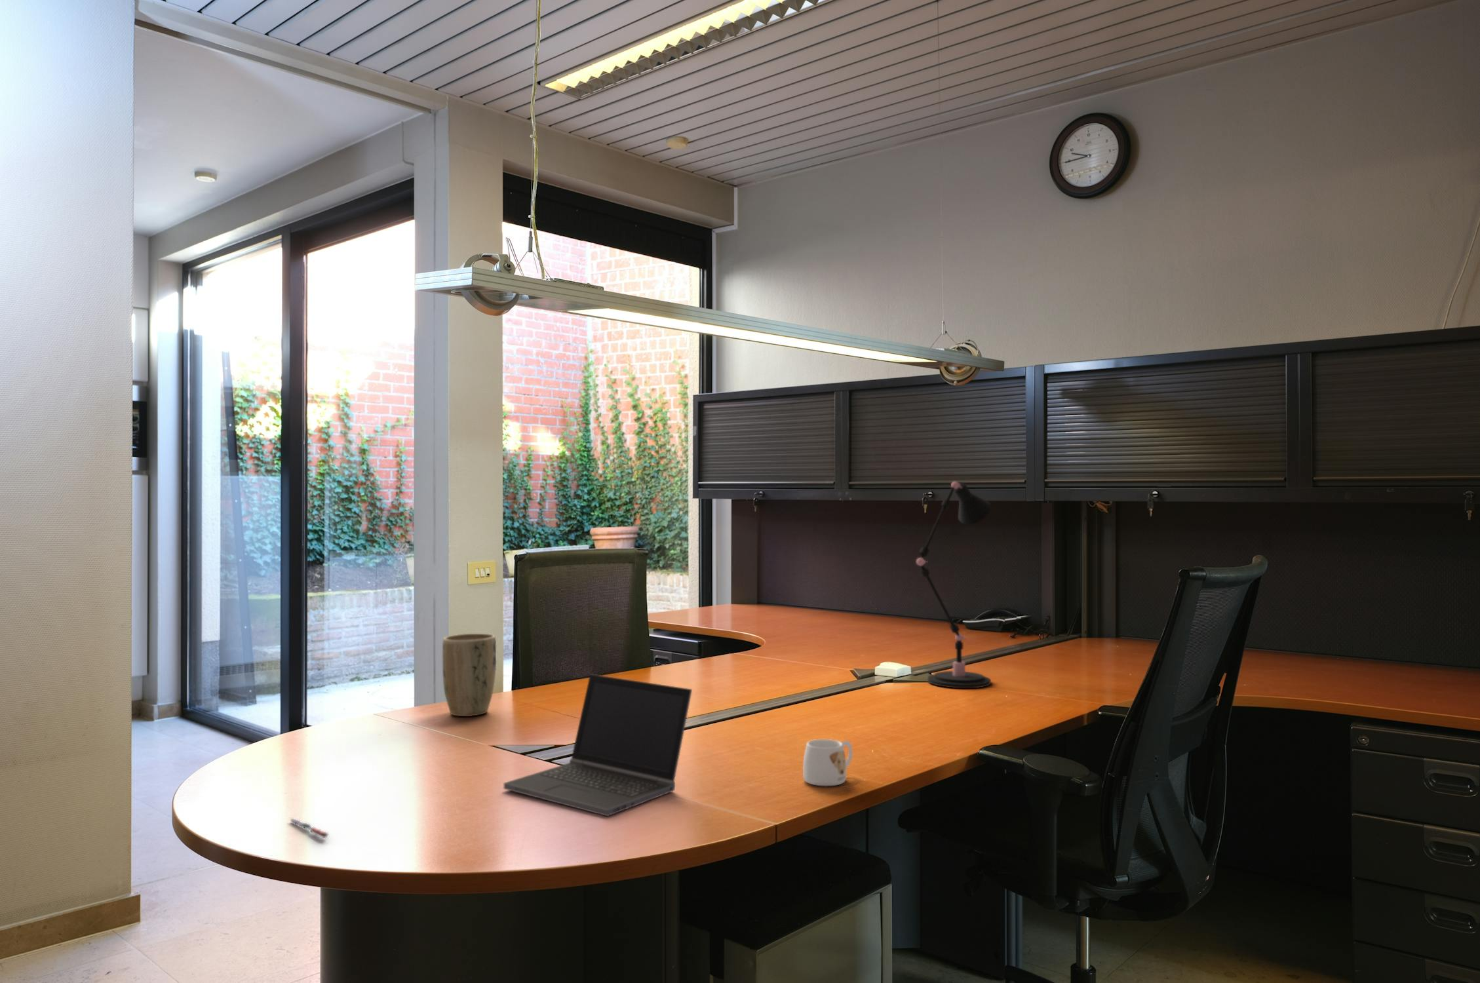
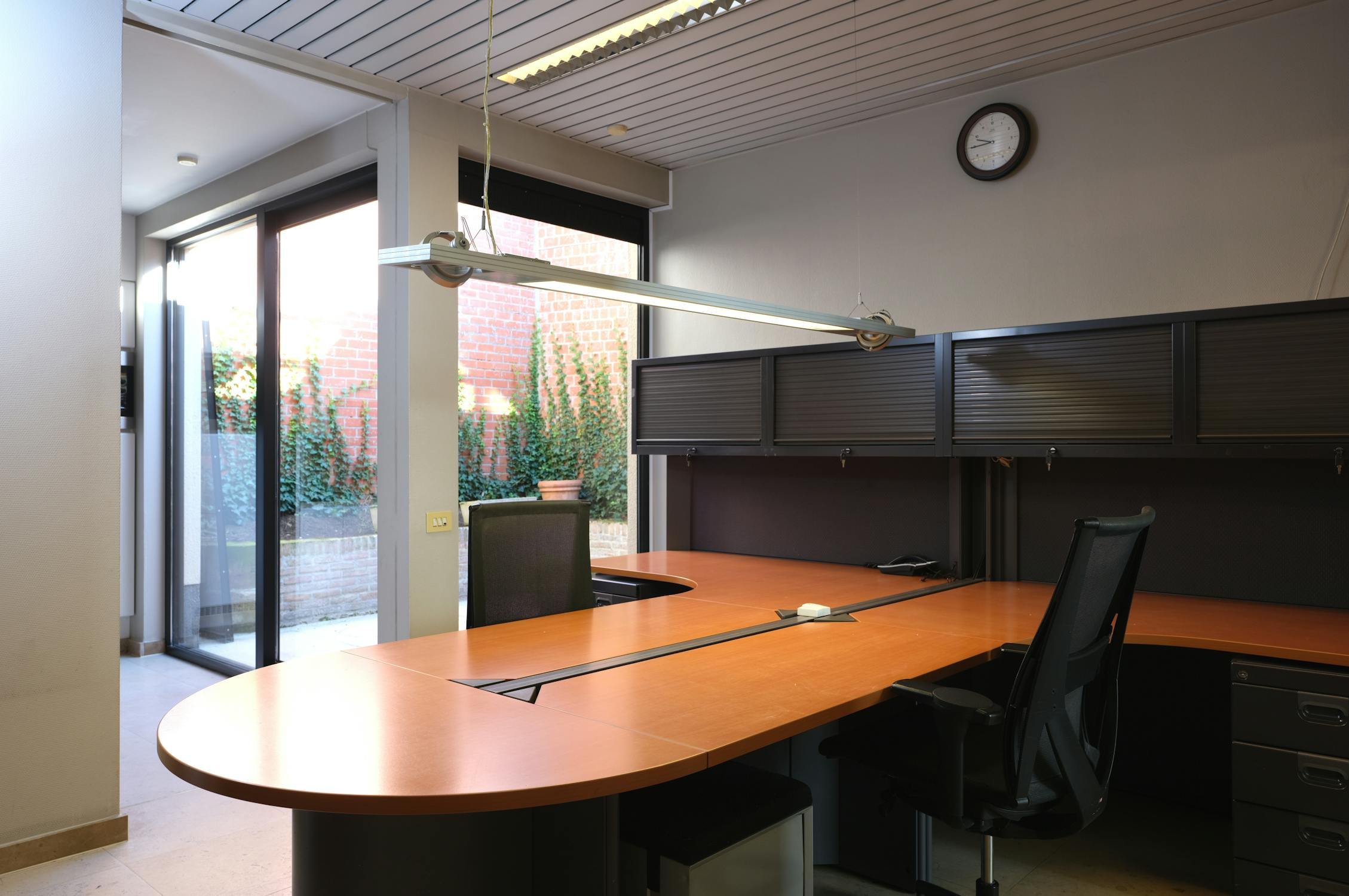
- laptop computer (598, 738)
- desk lamp (936, 590)
- mug (831, 760)
- plant pot (470, 675)
- pen (308, 826)
